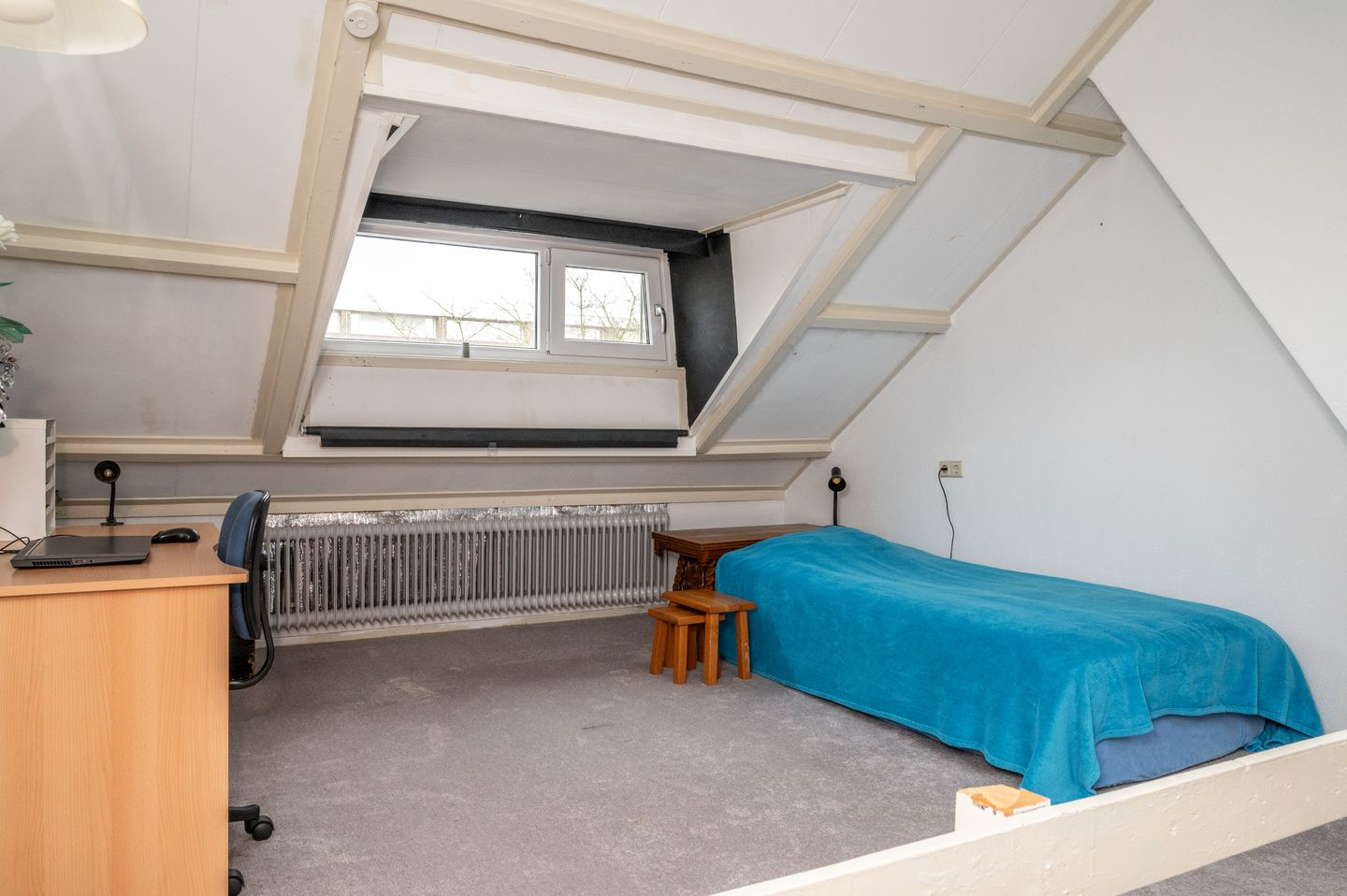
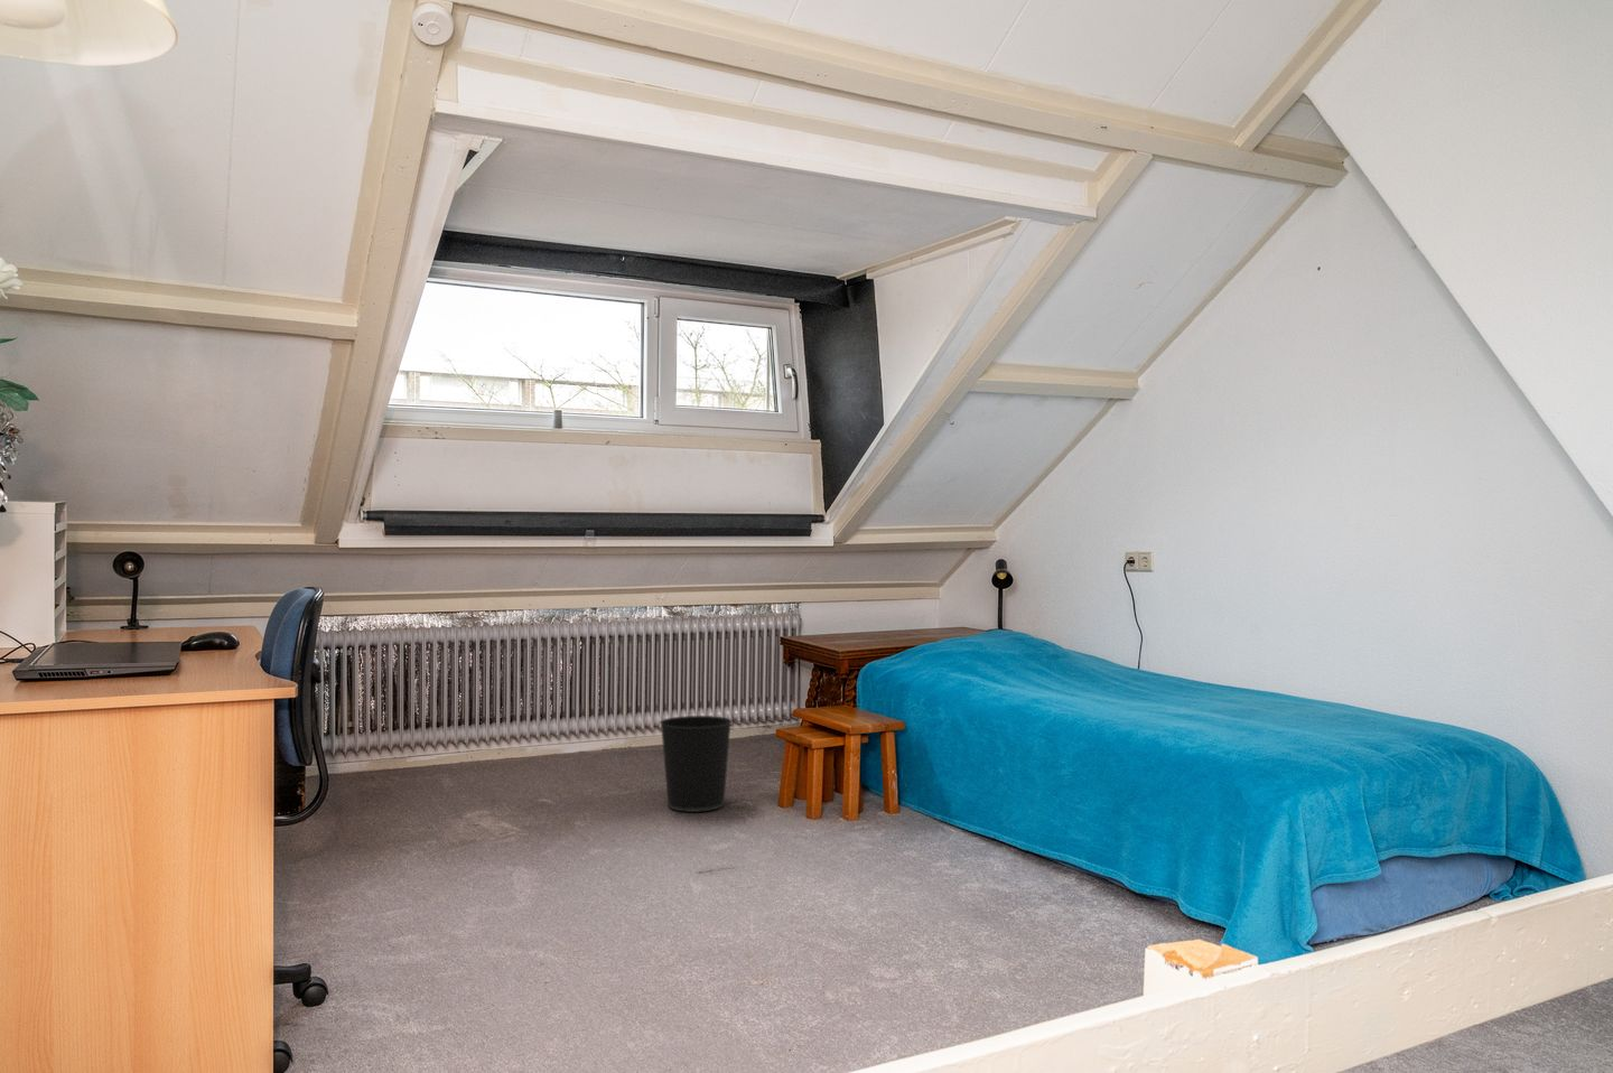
+ wastebasket (696, 763)
